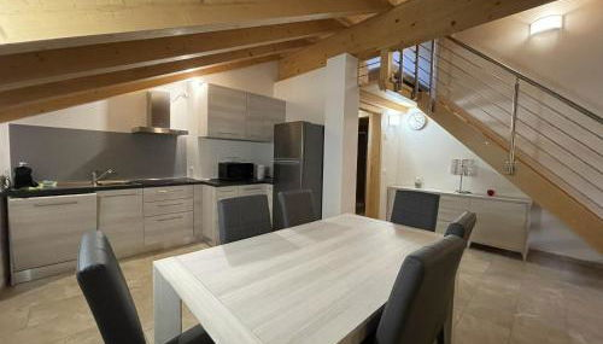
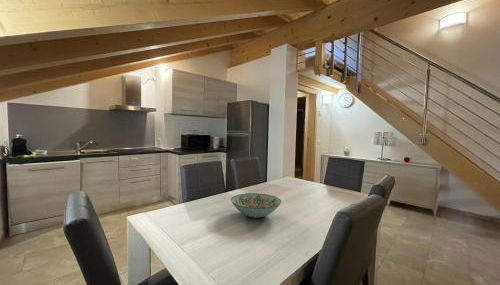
+ decorative bowl (255, 207)
